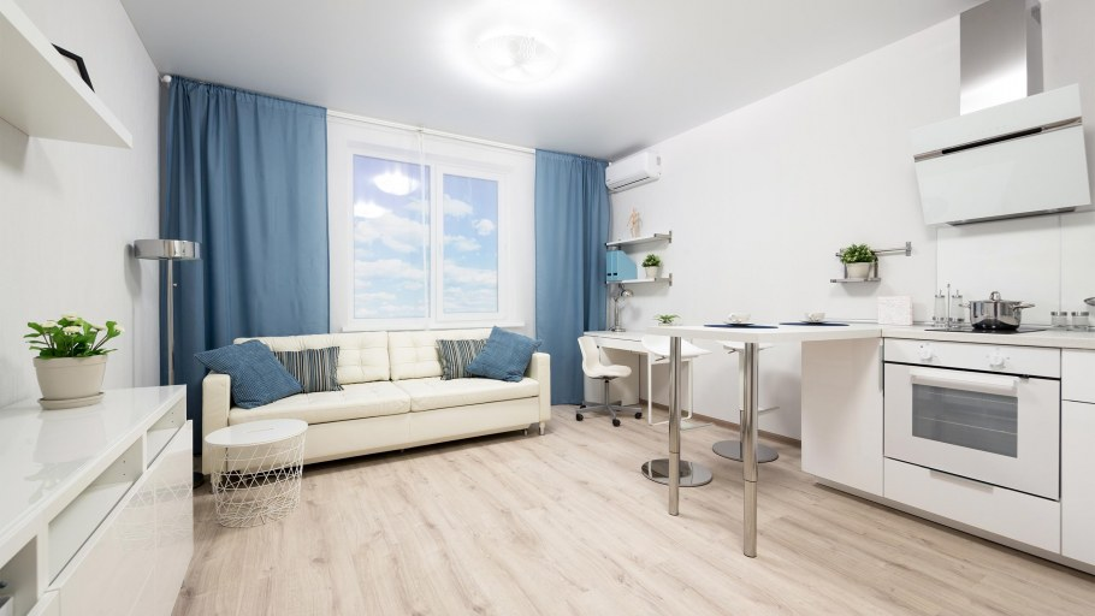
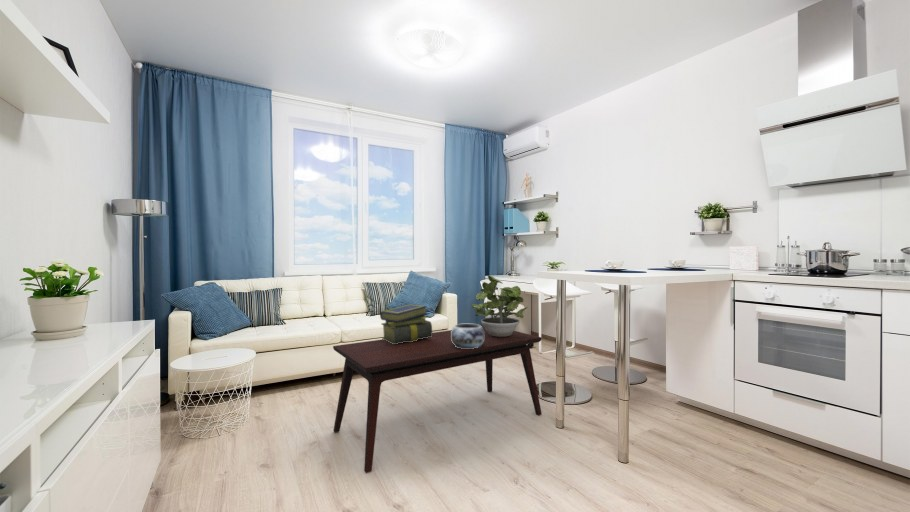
+ potted plant (499, 304)
+ stack of books (405, 322)
+ decorative bowl (467, 335)
+ coffee table (441, 369)
